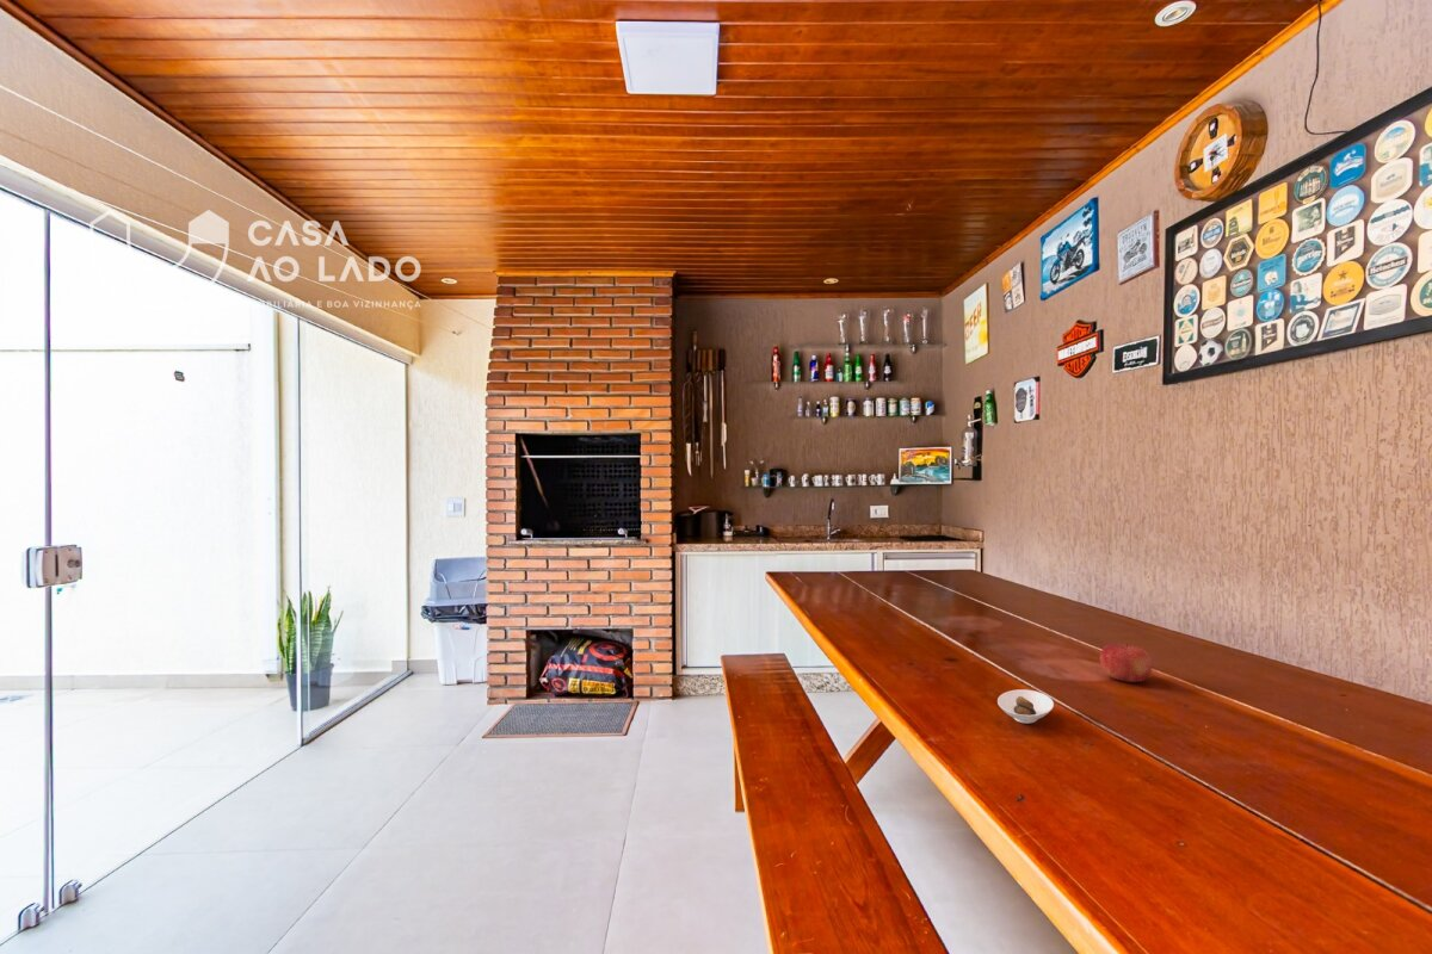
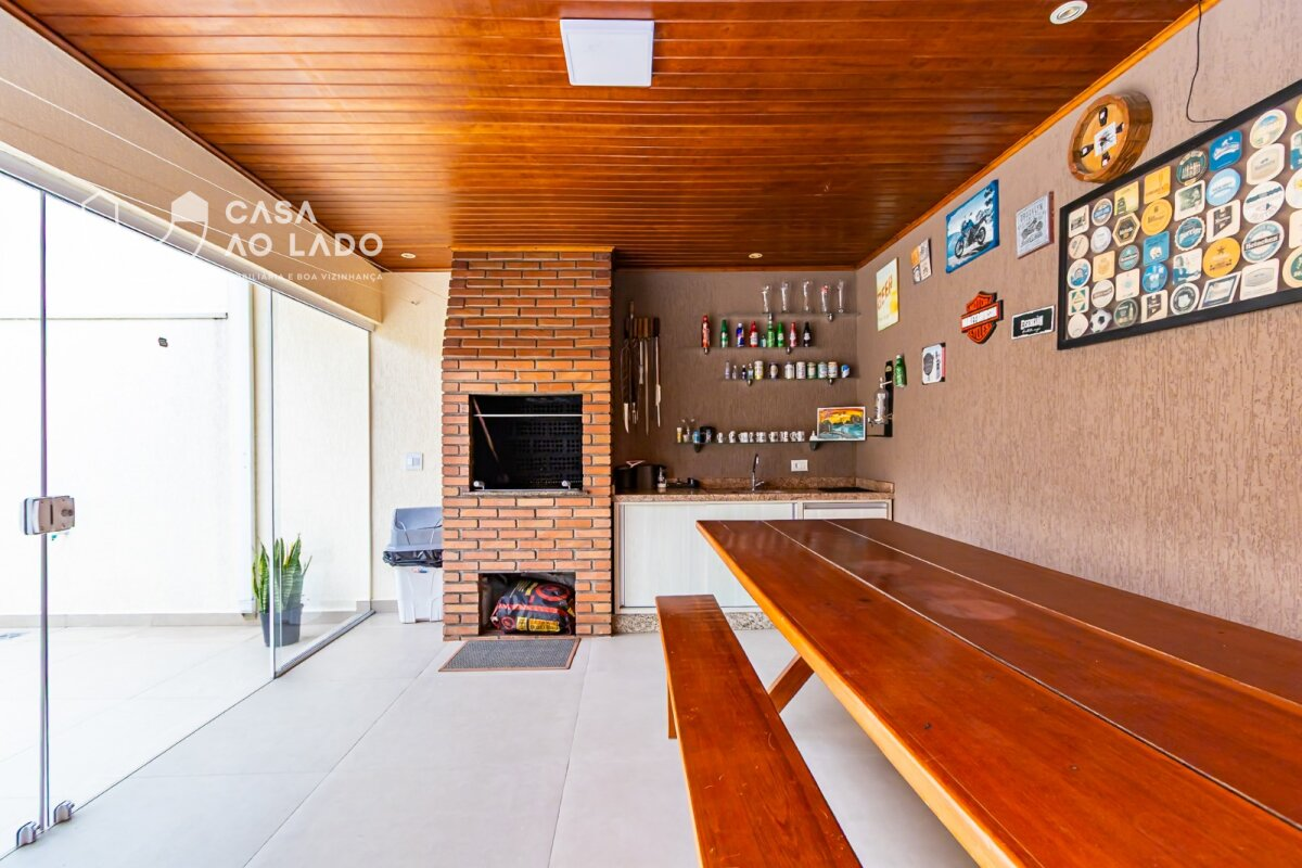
- fruit (1125, 659)
- saucer (1025, 707)
